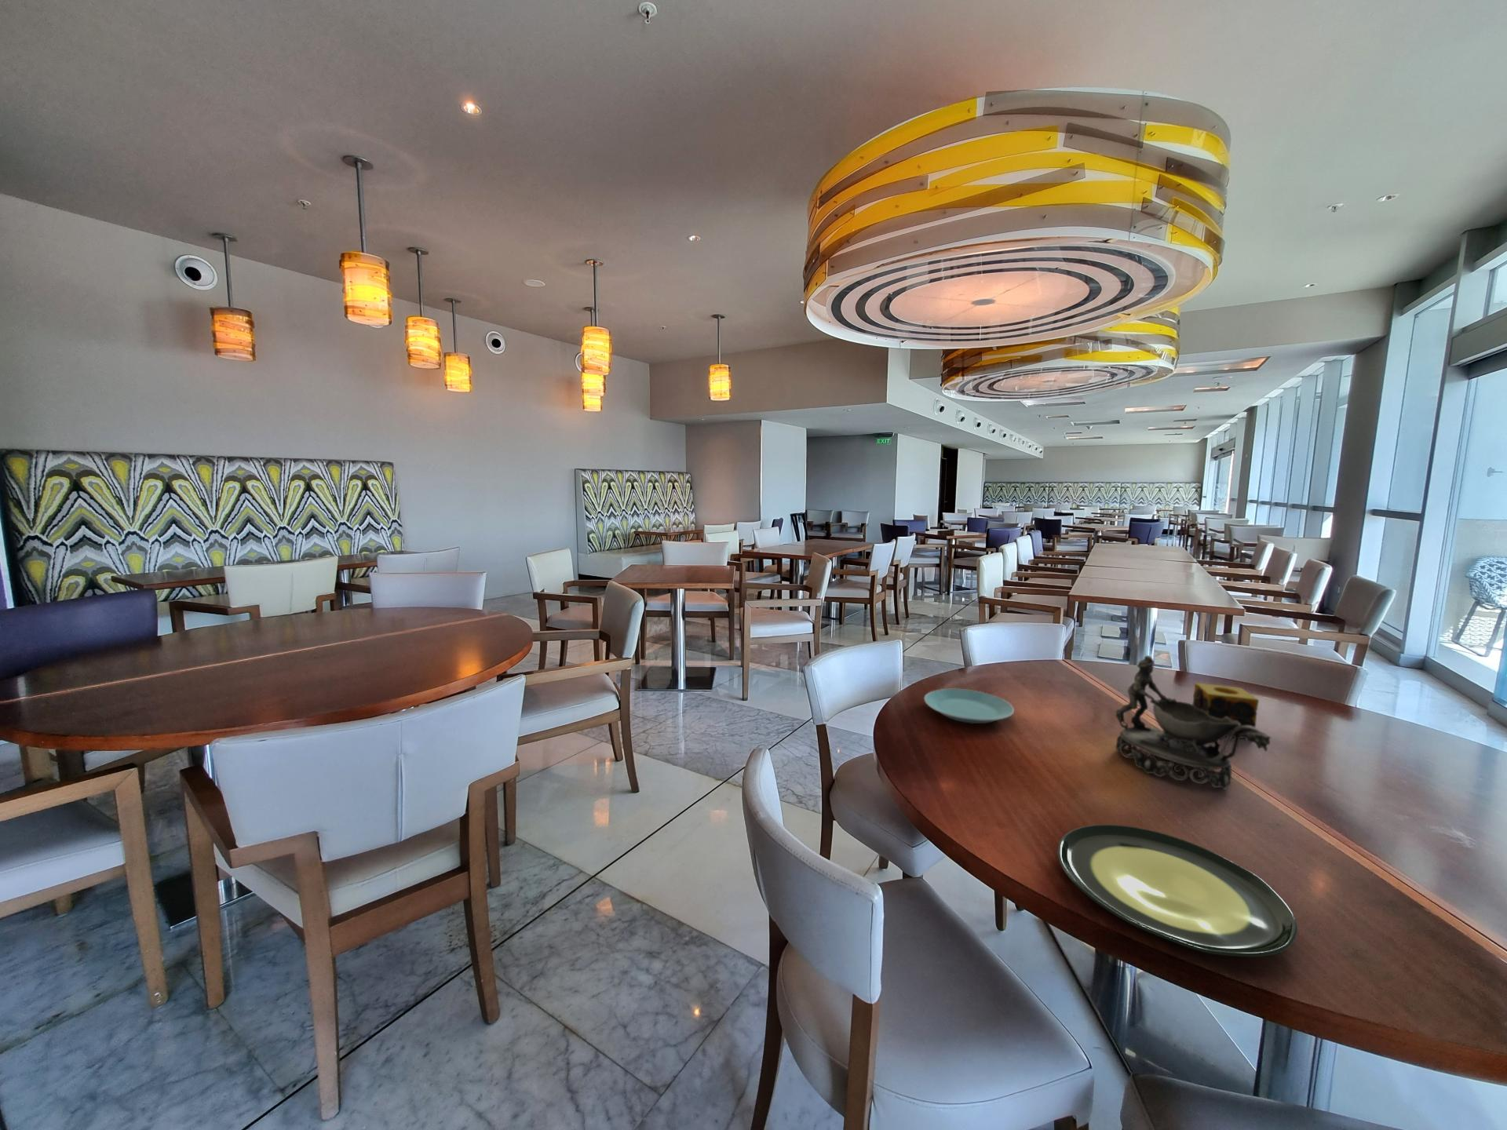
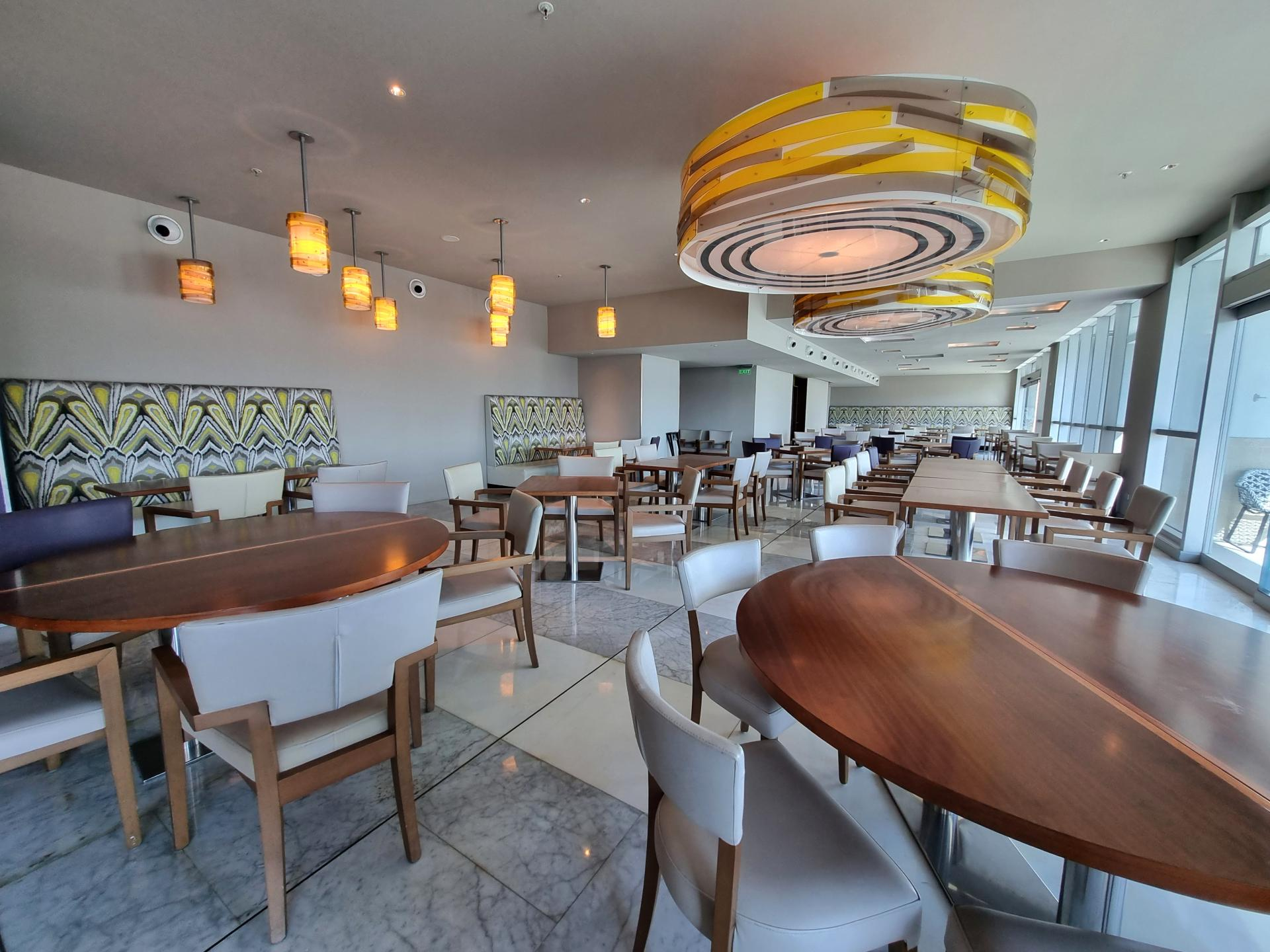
- candle (1222, 710)
- decorative bowl (1187, 719)
- plate (967, 707)
- plate (1165, 885)
